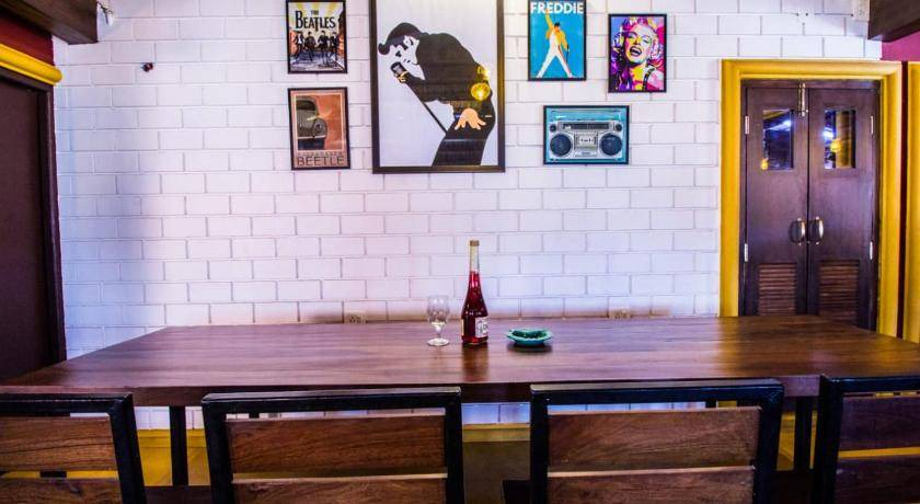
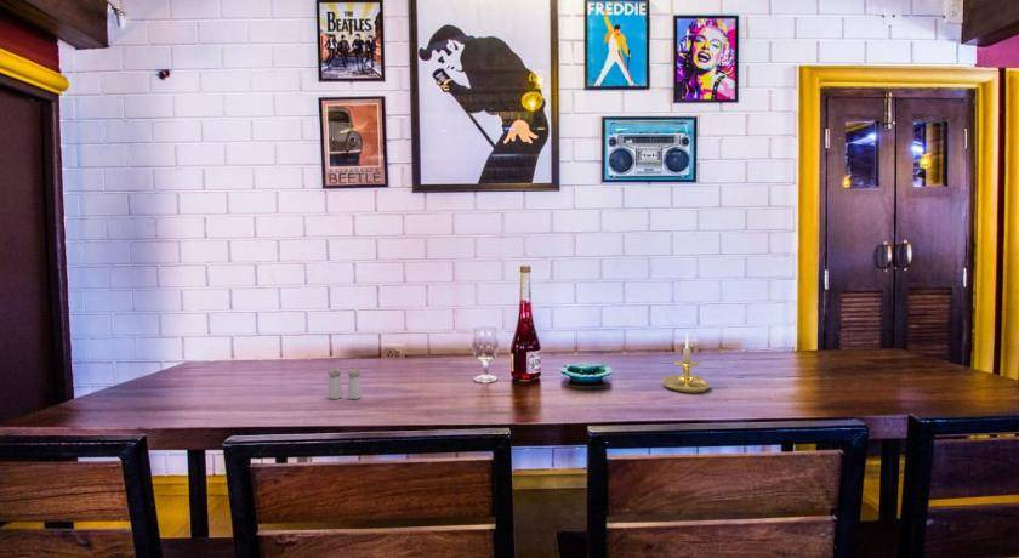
+ salt and pepper shaker (348, 382)
+ candle holder (688, 360)
